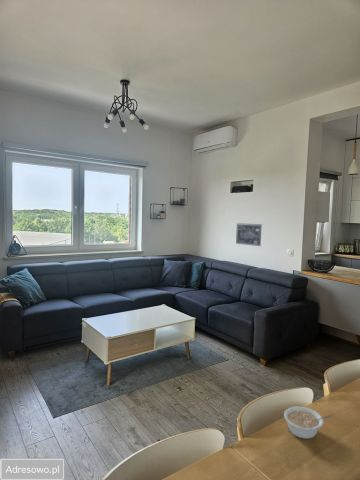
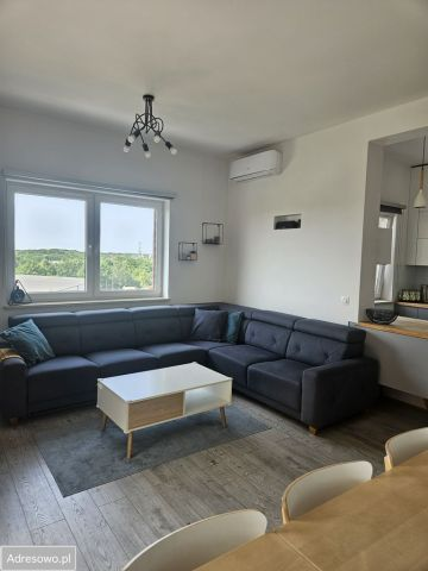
- legume (304, 422)
- wall art (248, 234)
